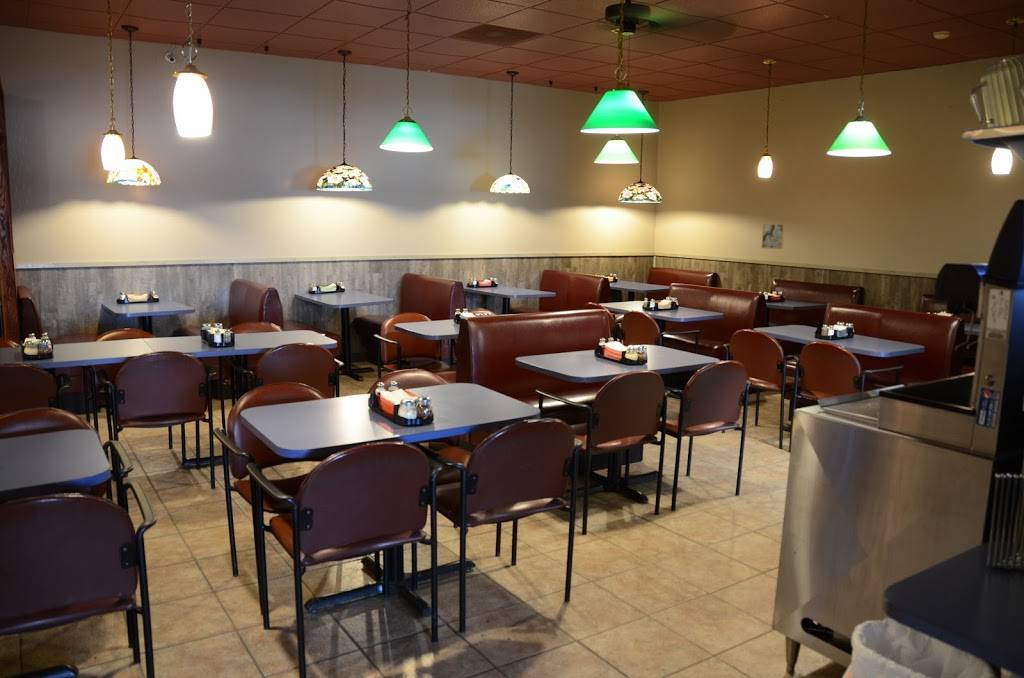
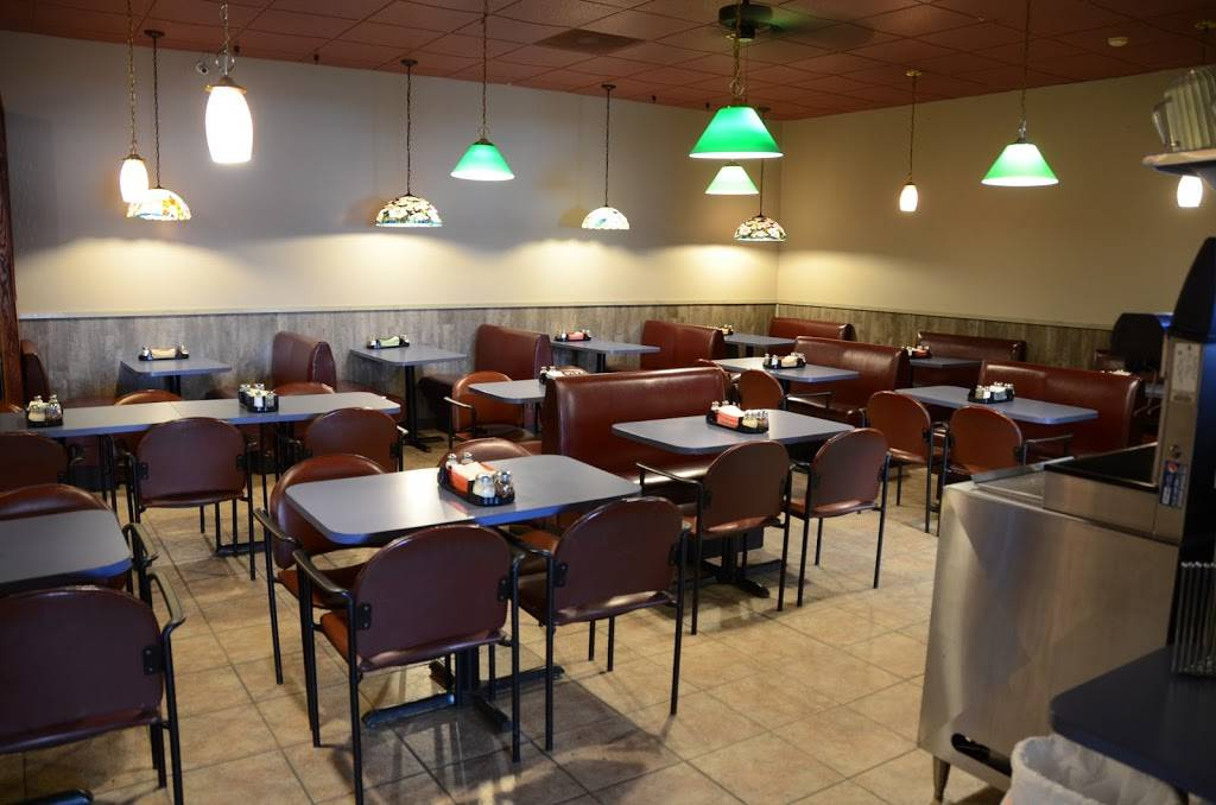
- wall art (772, 236)
